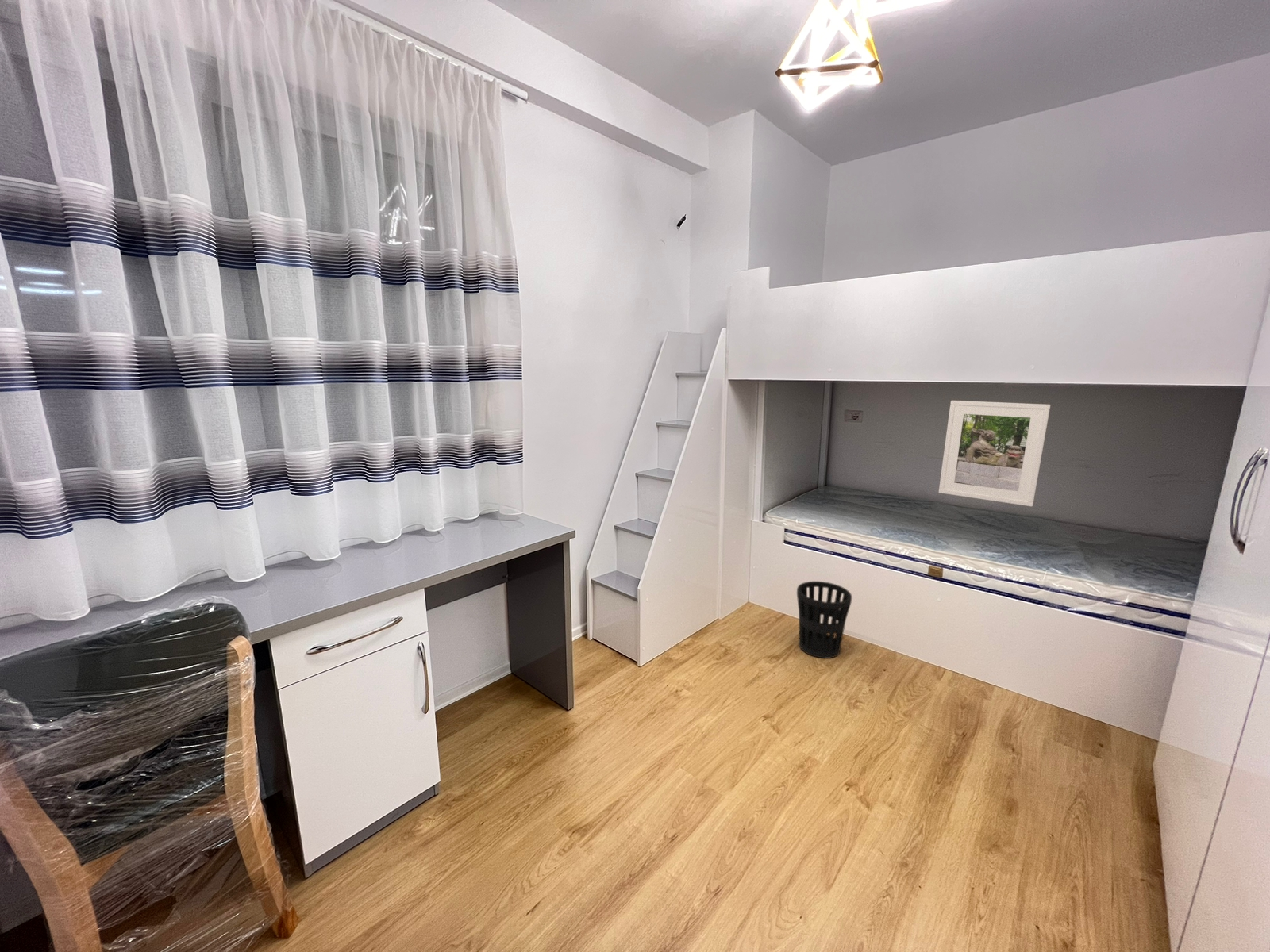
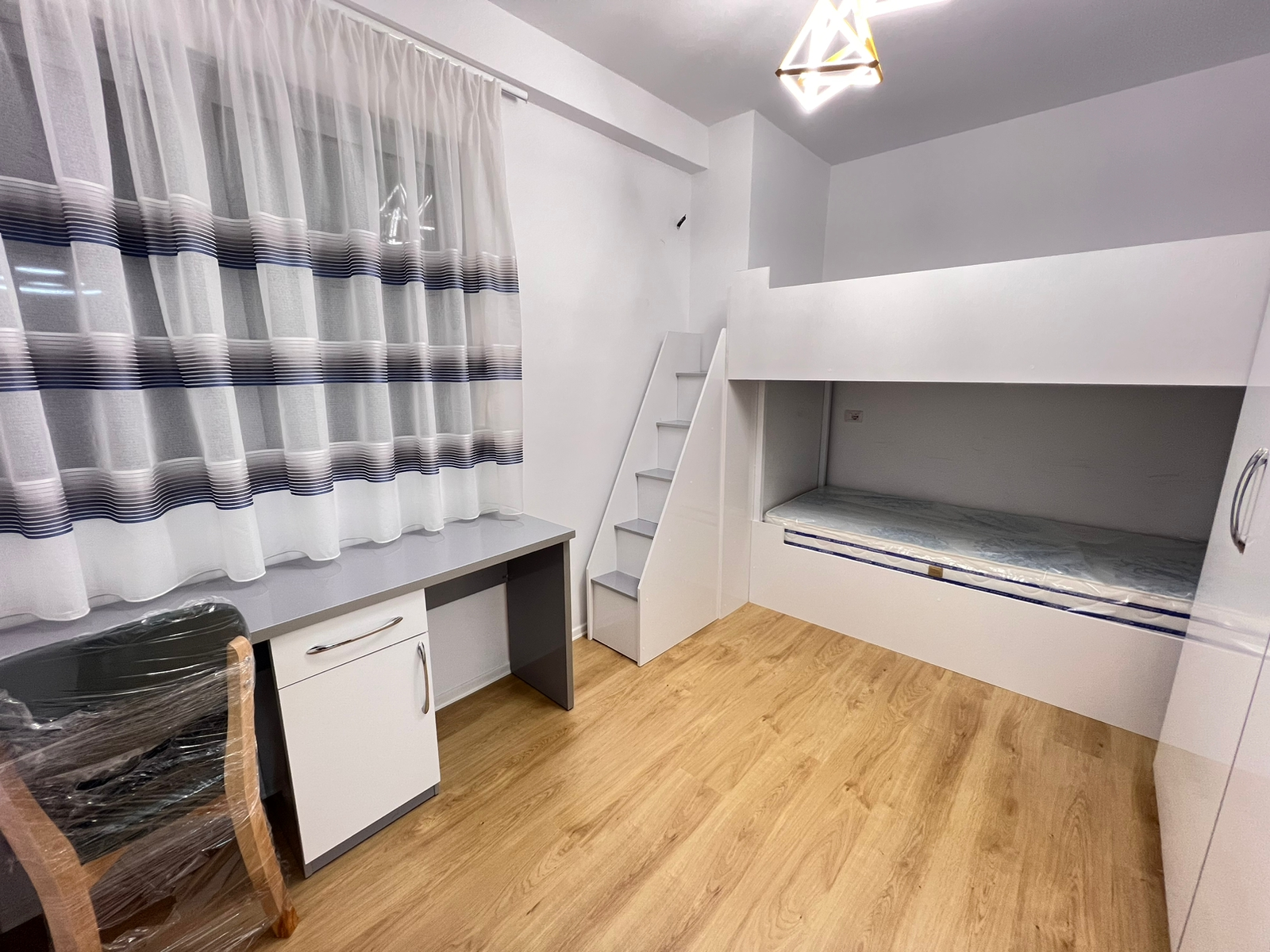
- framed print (991, 451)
- wastebasket (822, 620)
